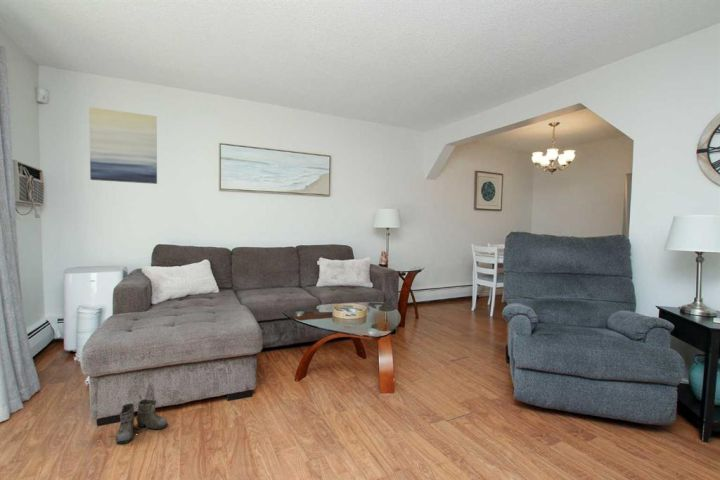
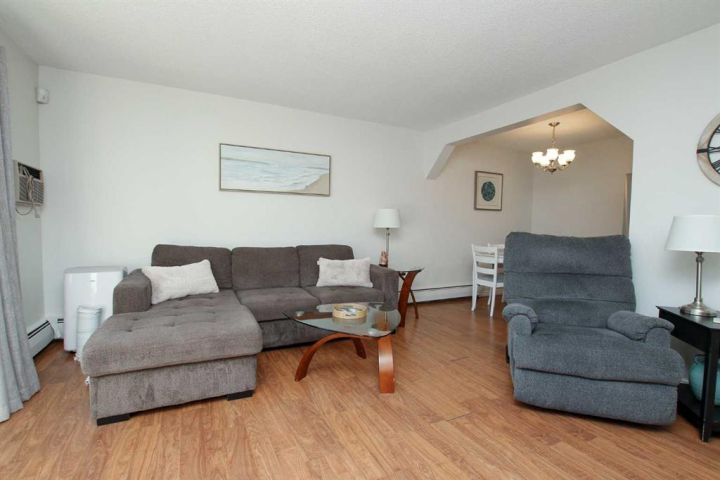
- boots (137, 418)
- wall art (124, 147)
